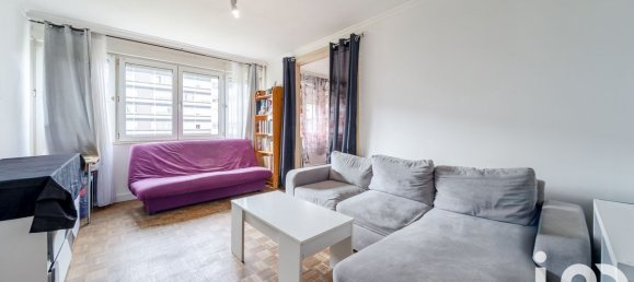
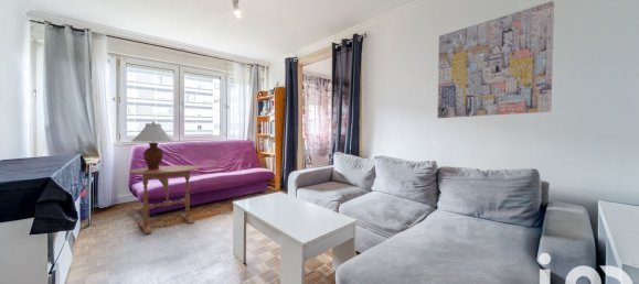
+ table (168, 196)
+ wall art (487, 68)
+ table lamp (153, 145)
